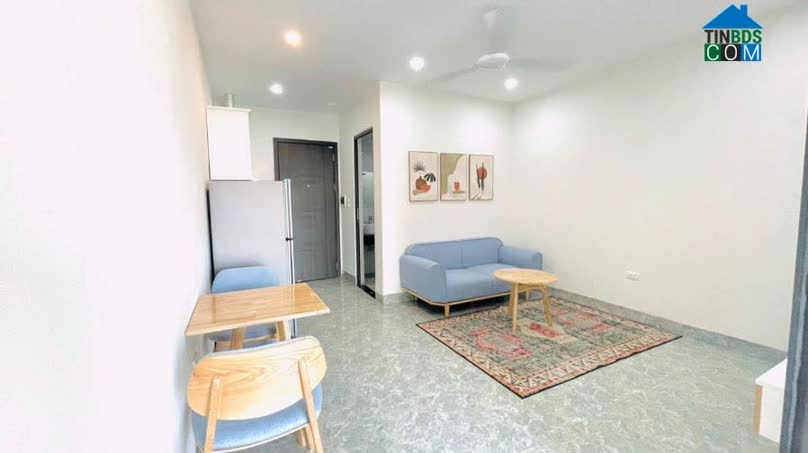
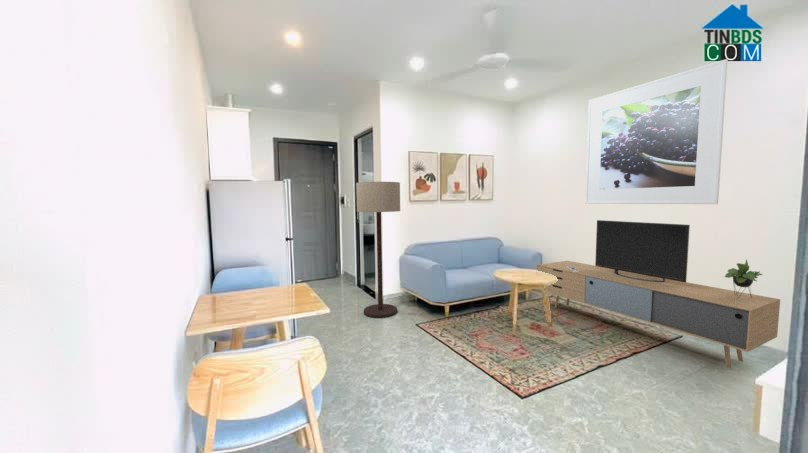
+ floor lamp (379, 248)
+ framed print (643, 144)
+ media console (632, 276)
